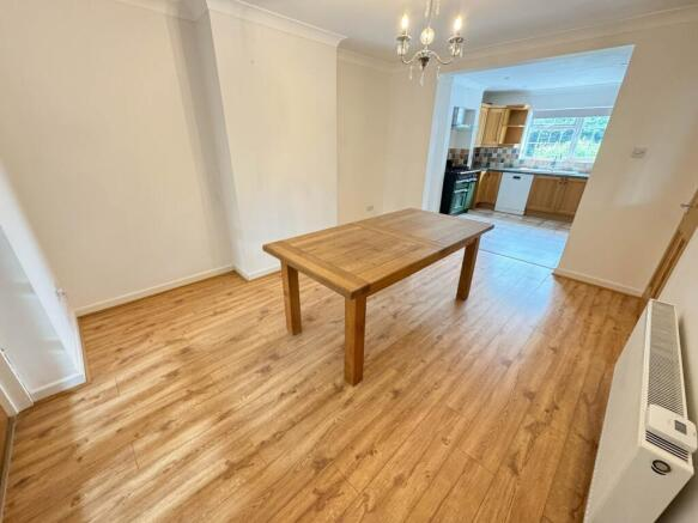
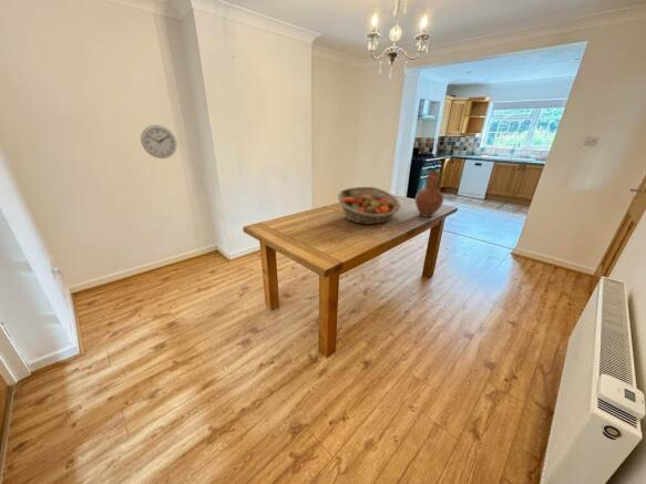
+ fruit basket (368, 204)
+ vase (430, 194)
+ wall clock (160, 142)
